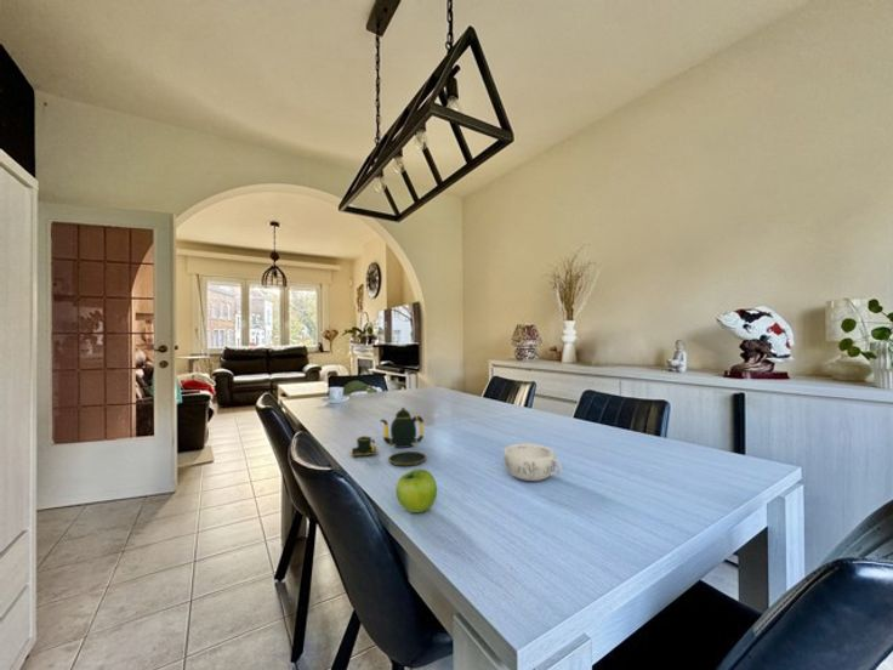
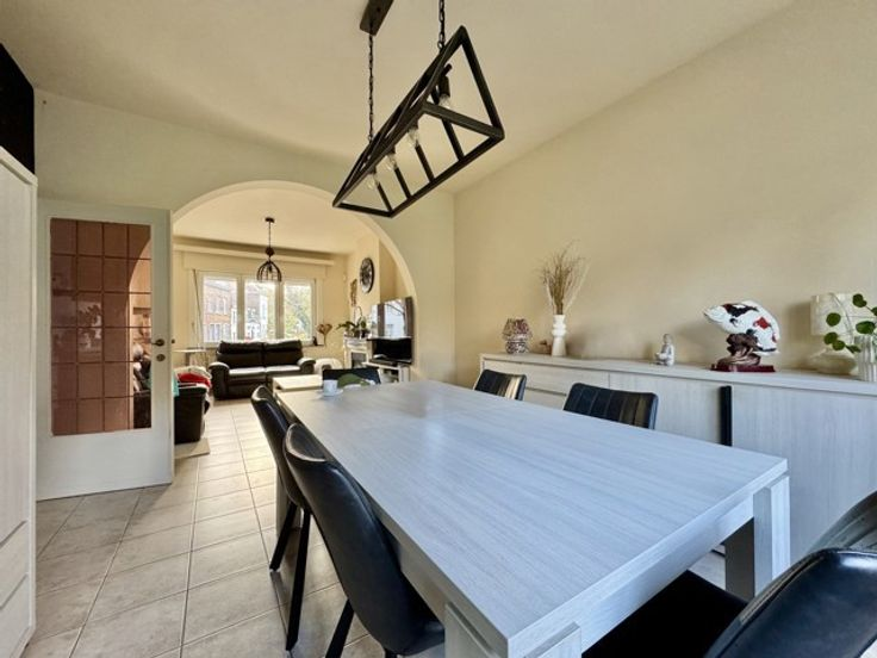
- decorative bowl (533, 464)
- teapot (391, 433)
- fruit (416, 489)
